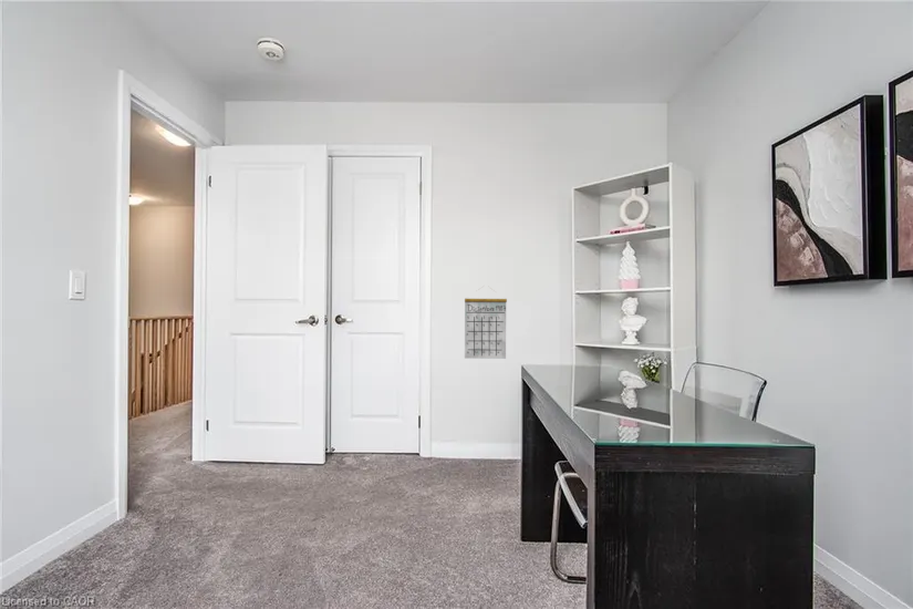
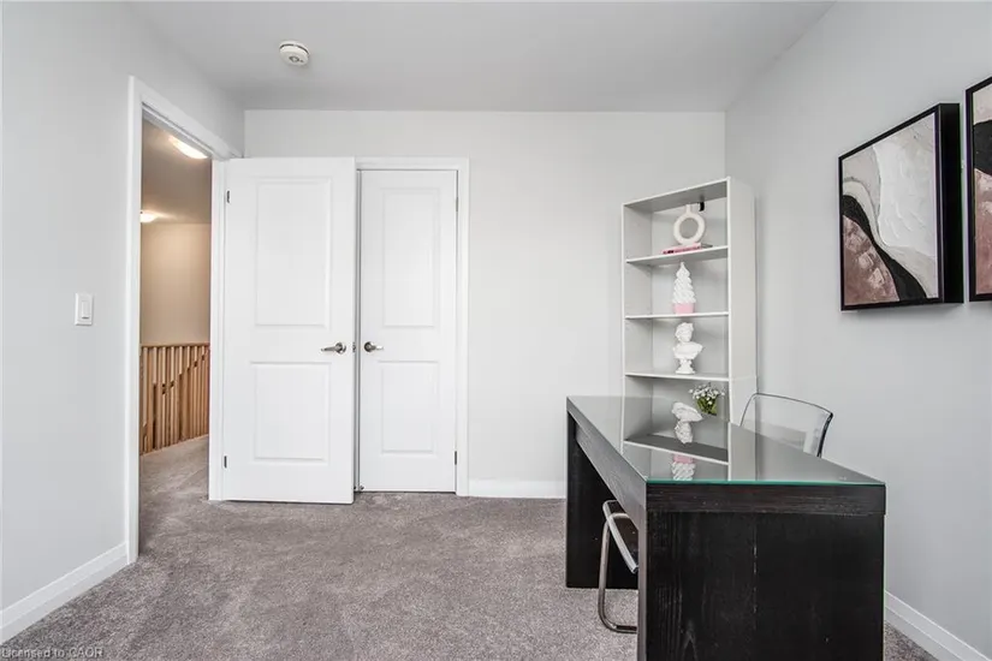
- calendar (485, 321)
